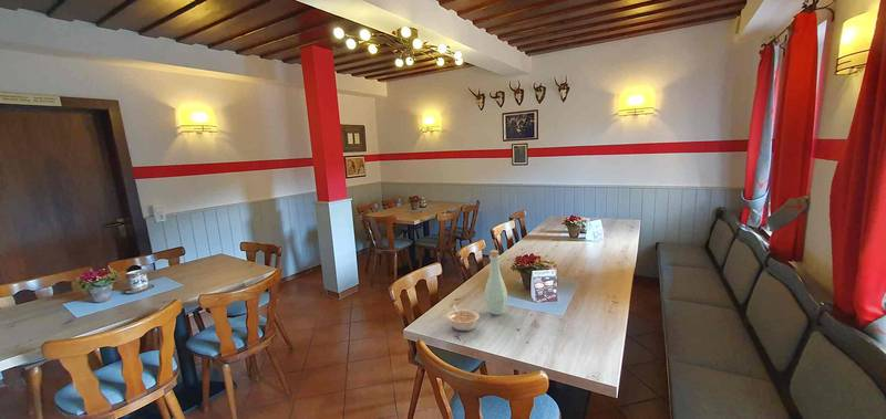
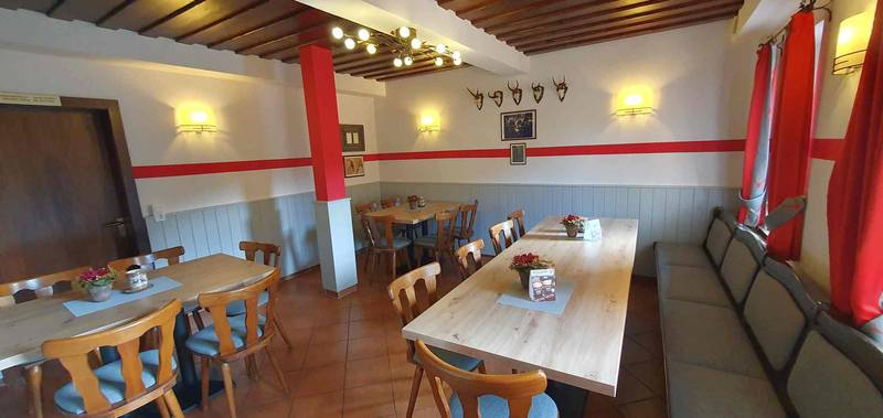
- bottle (495, 282)
- legume (462, 320)
